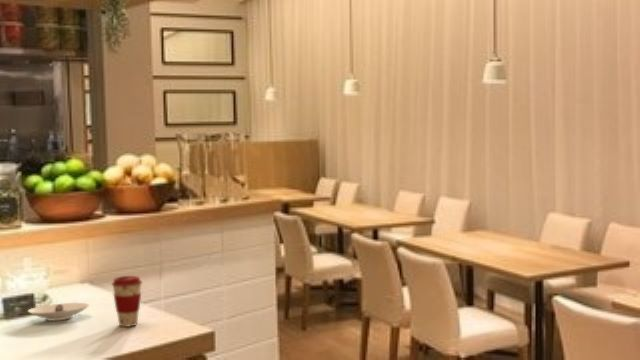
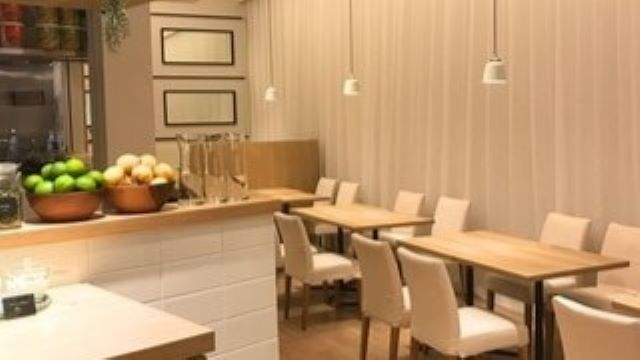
- saucer (59, 311)
- coffee cup (127, 301)
